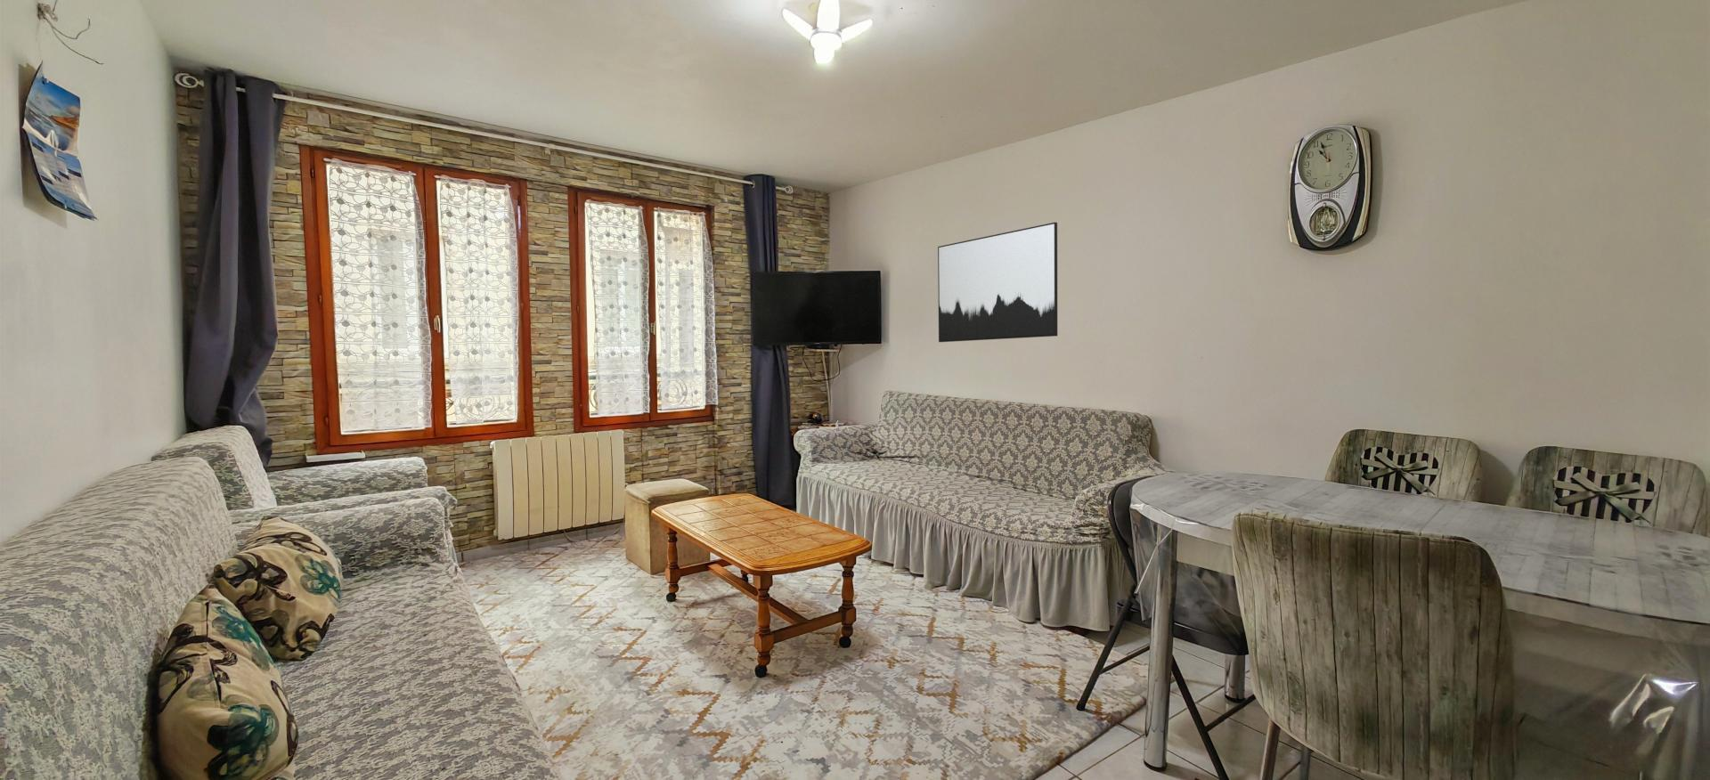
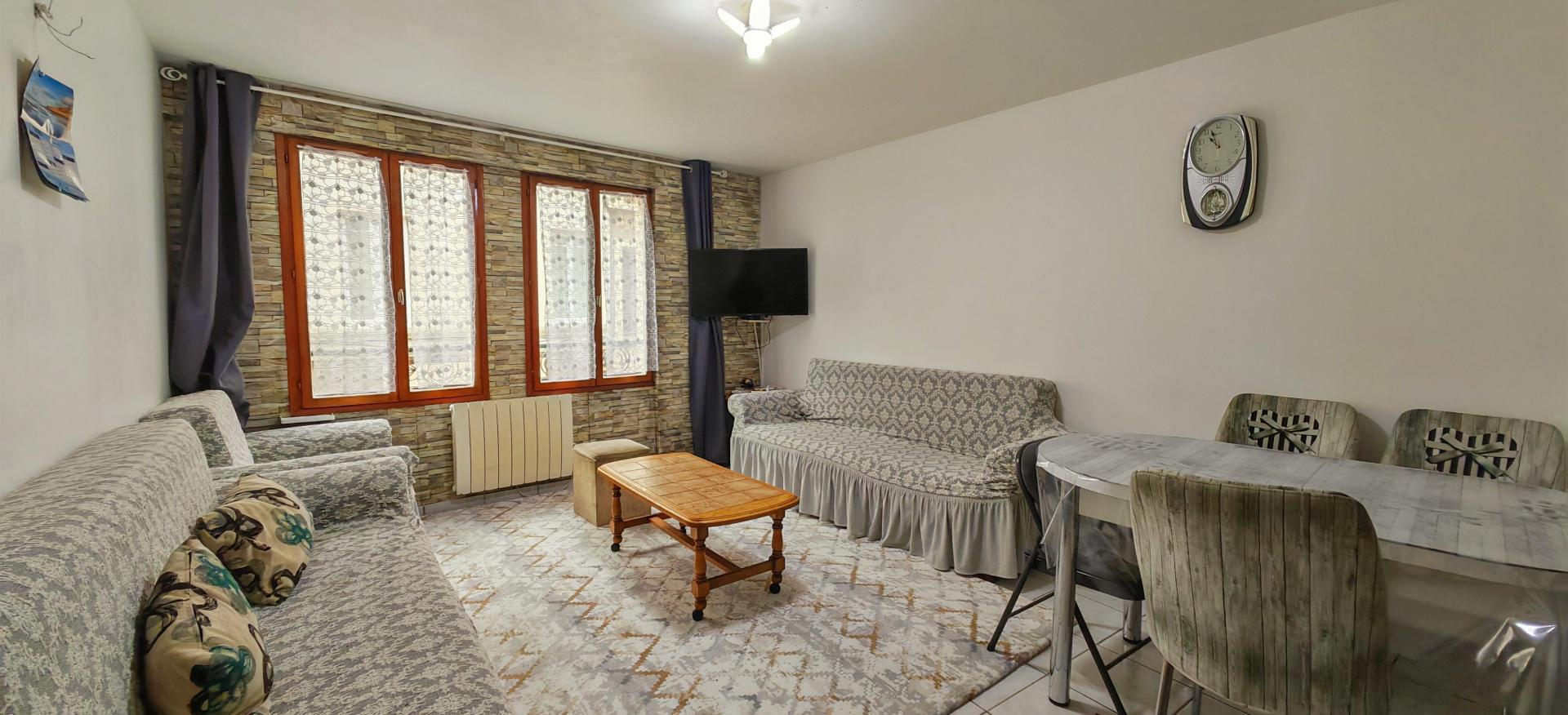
- wall art (992, 288)
